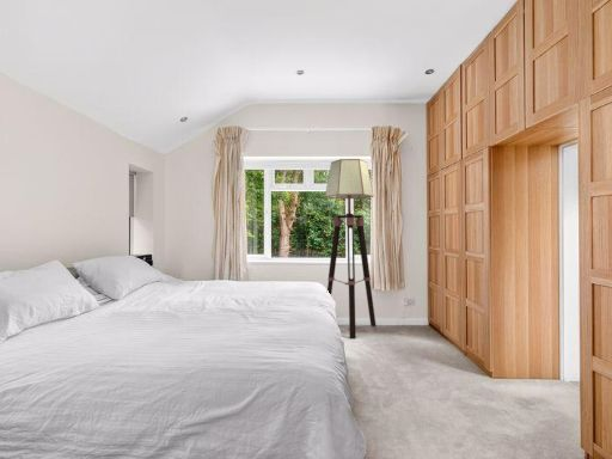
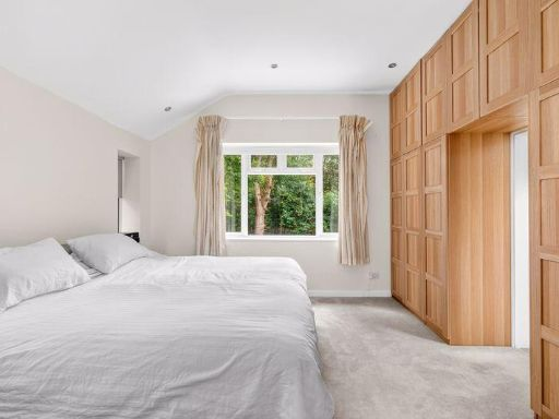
- floor lamp (348, 245)
